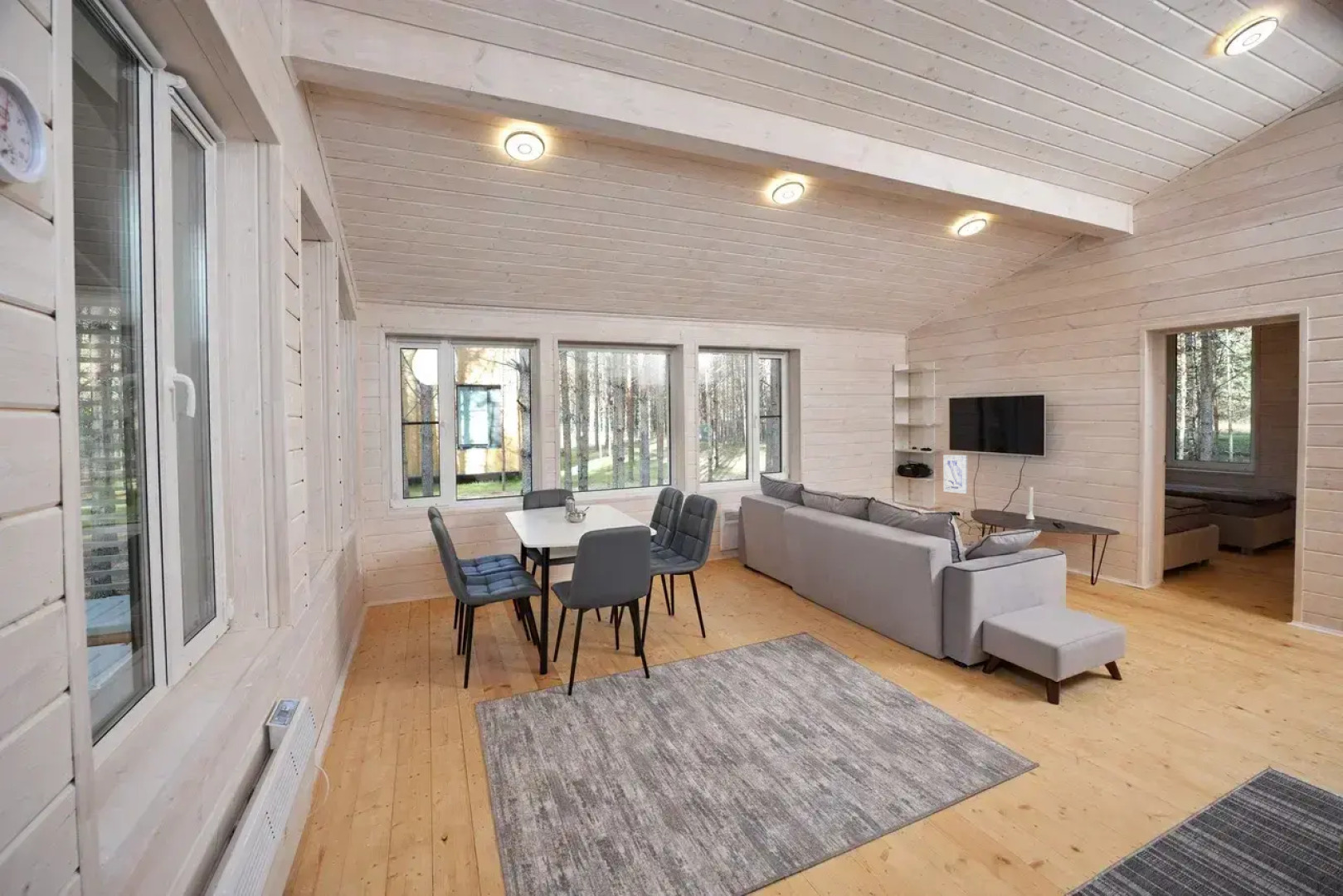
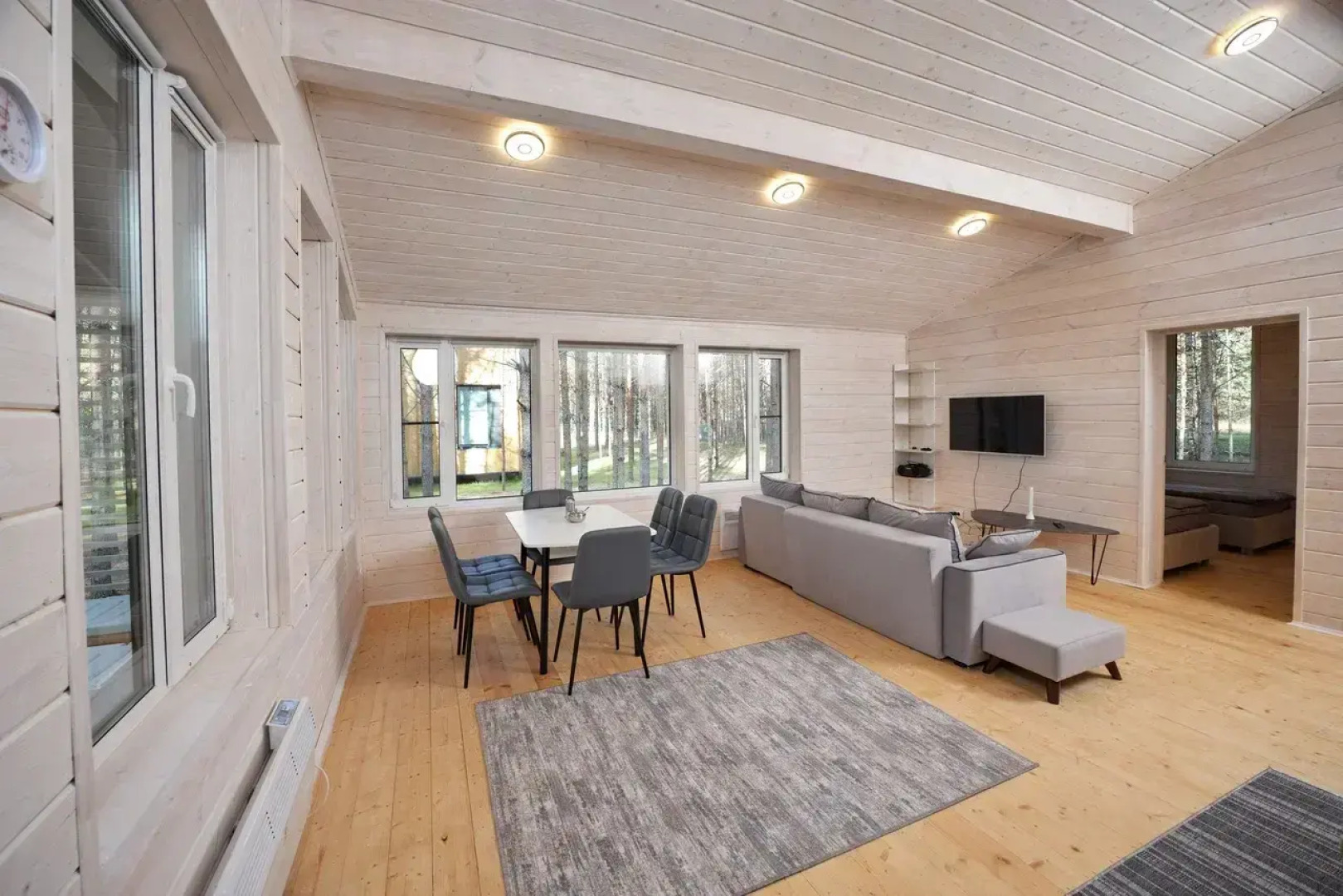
- wall art (955, 474)
